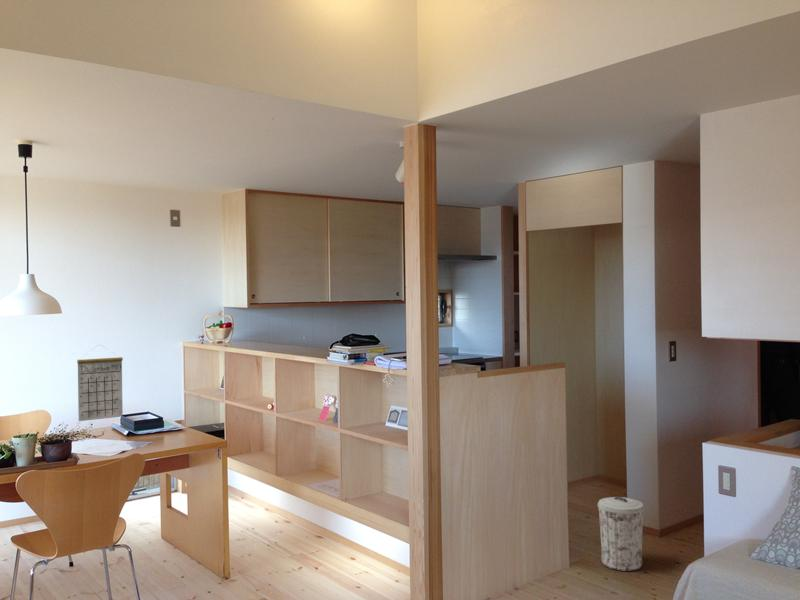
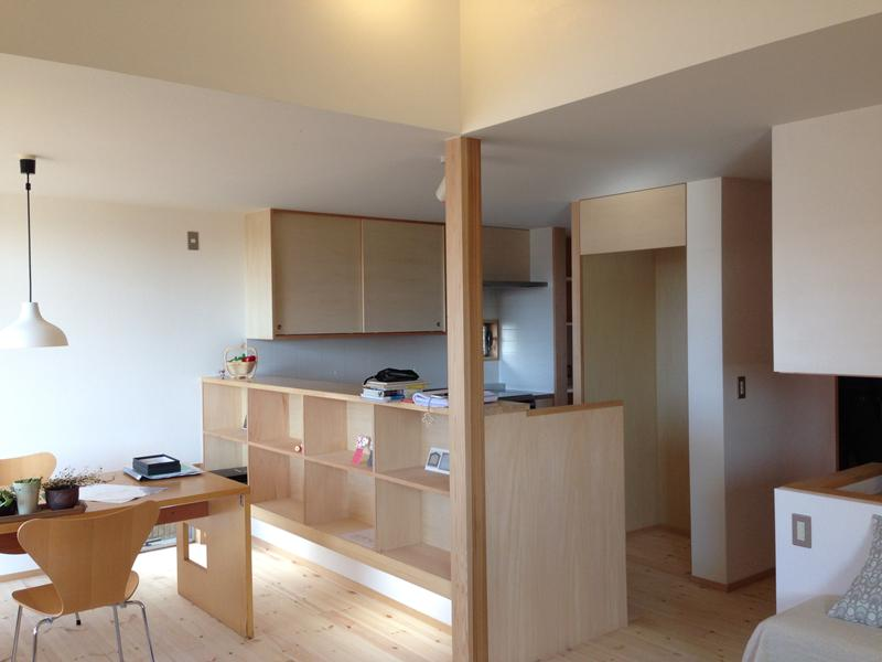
- calendar (100, 381)
- trash can (621, 530)
